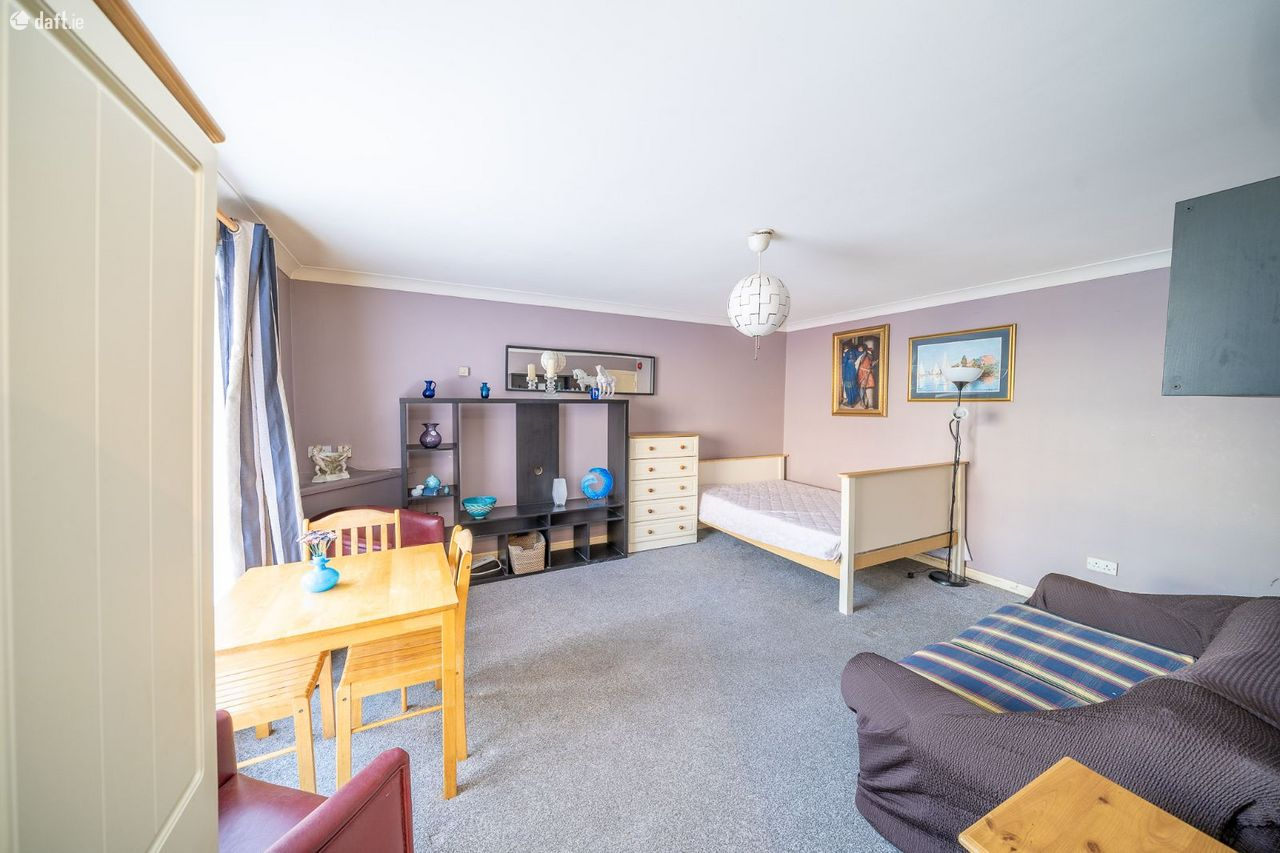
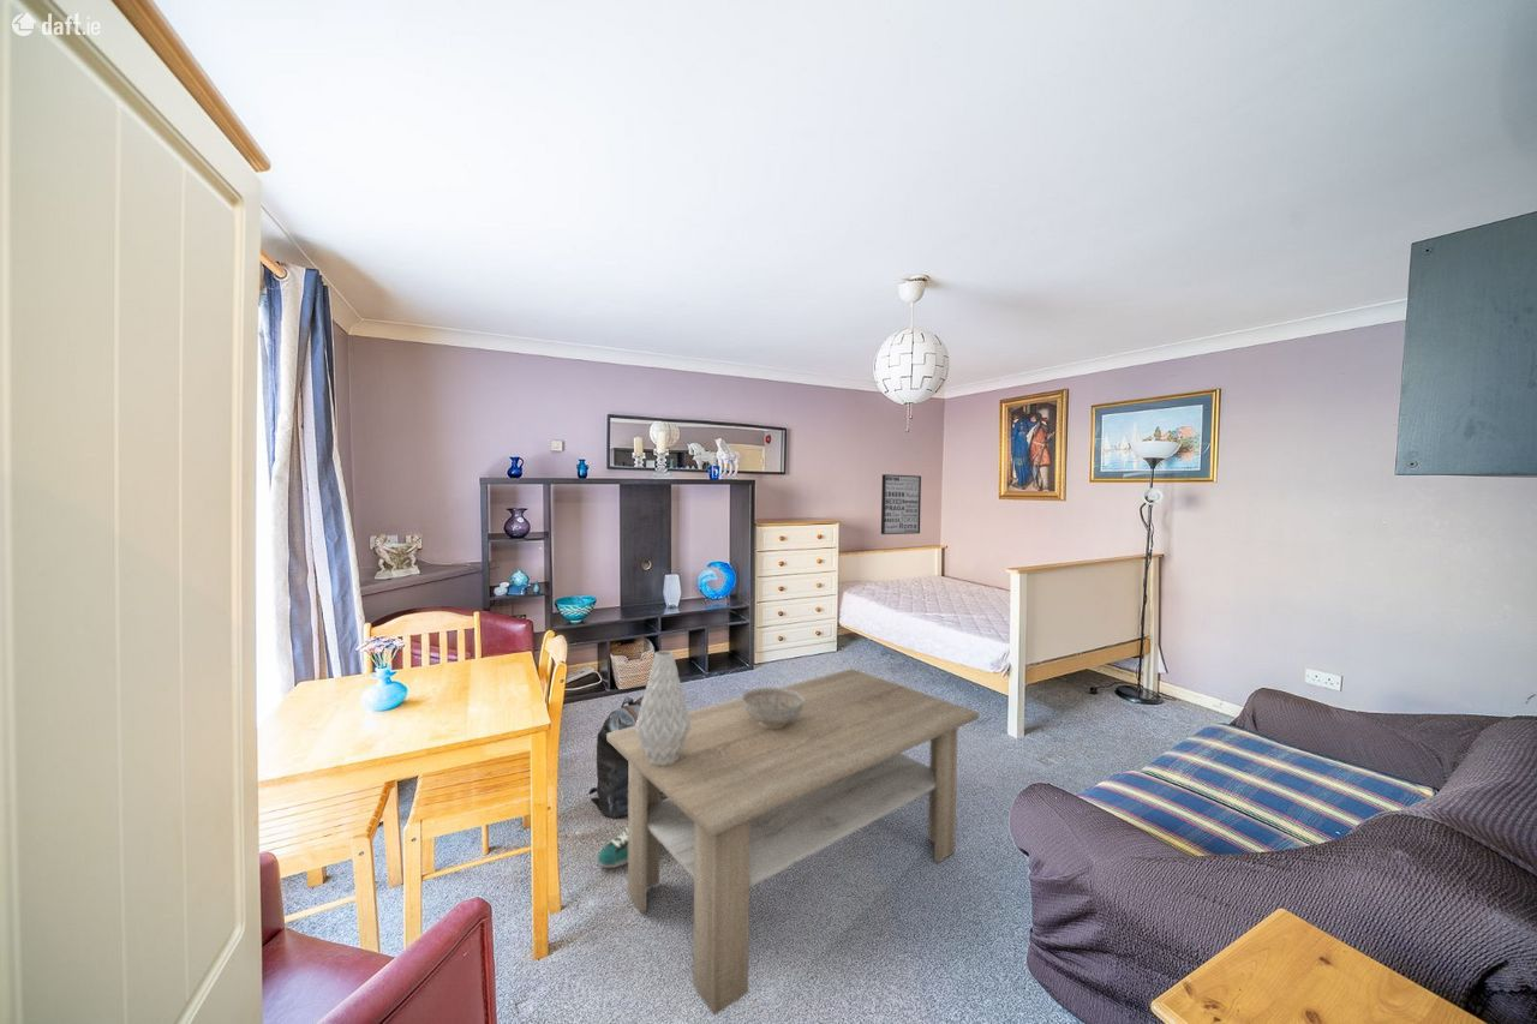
+ decorative bowl (772, 709)
+ vase (663, 705)
+ wall art (901, 504)
+ coffee table (802, 797)
+ sneaker (627, 836)
+ backpack (622, 755)
